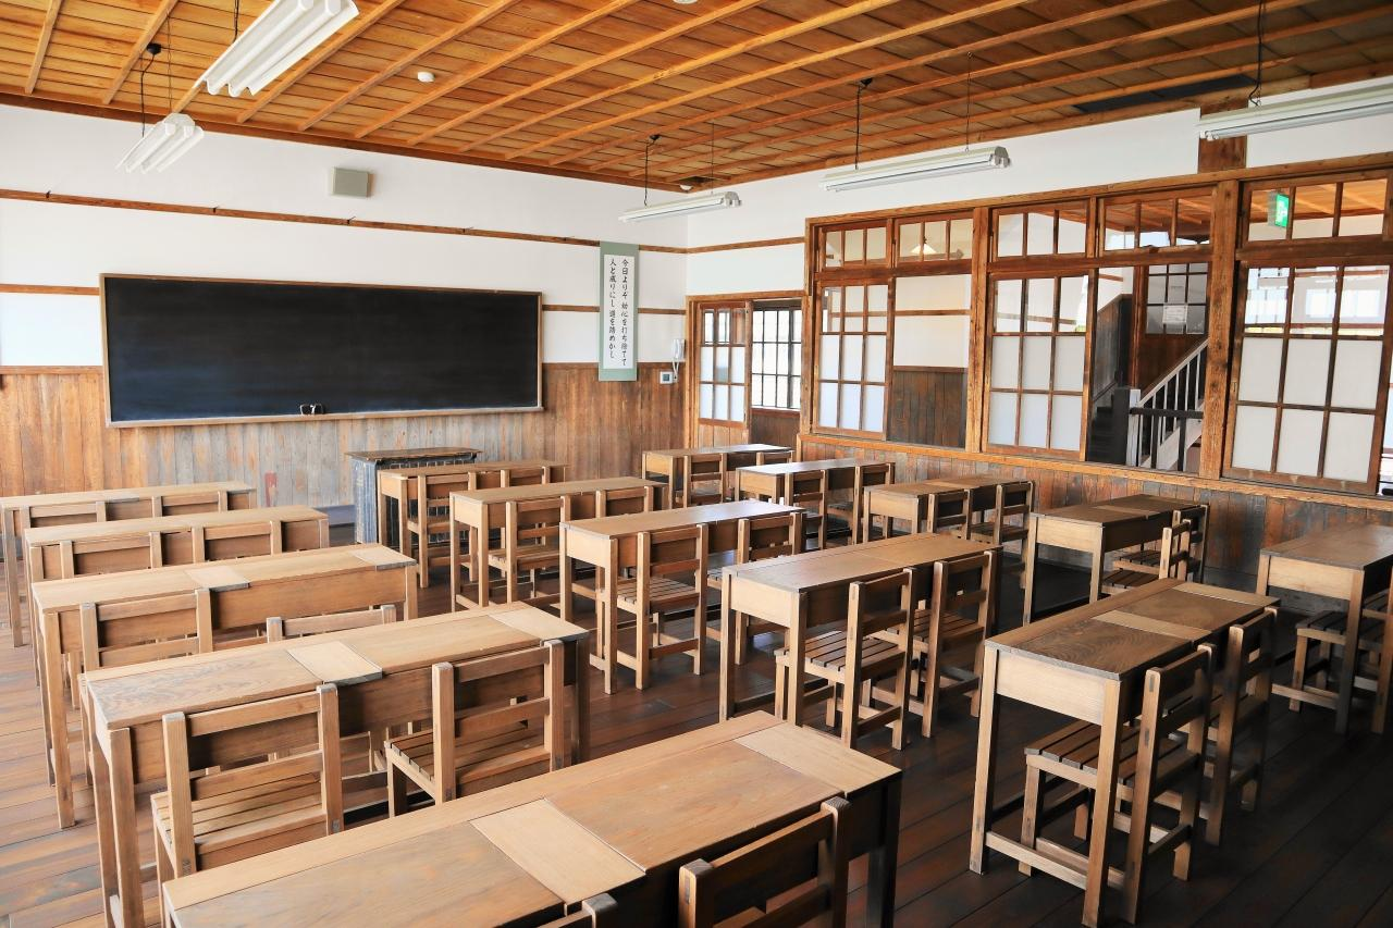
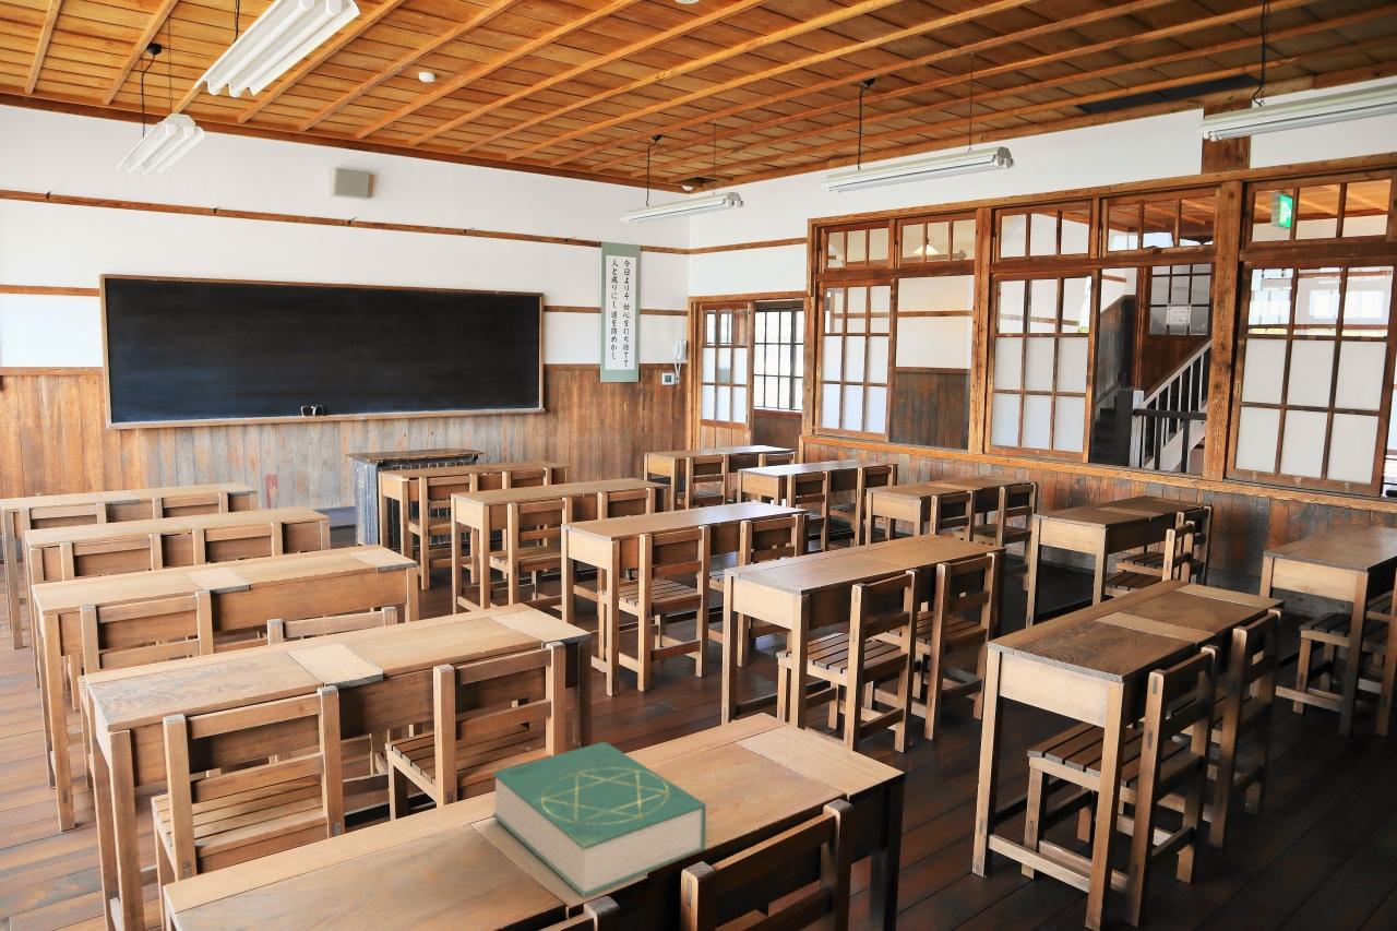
+ book (595, 810)
